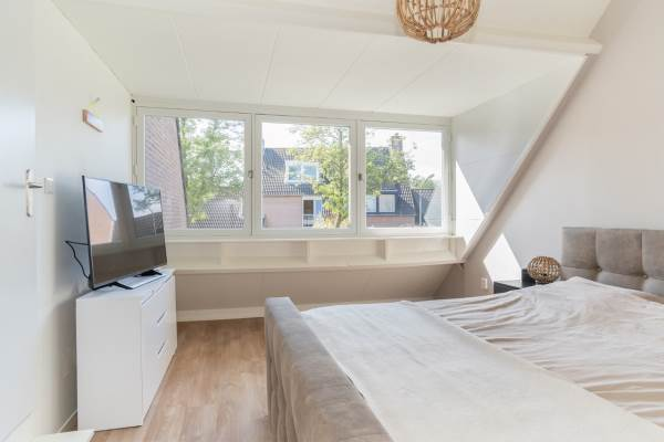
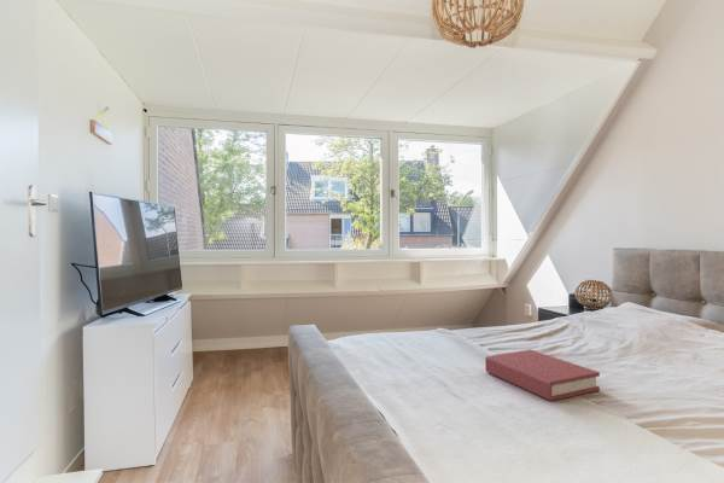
+ hardback book (538, 372)
